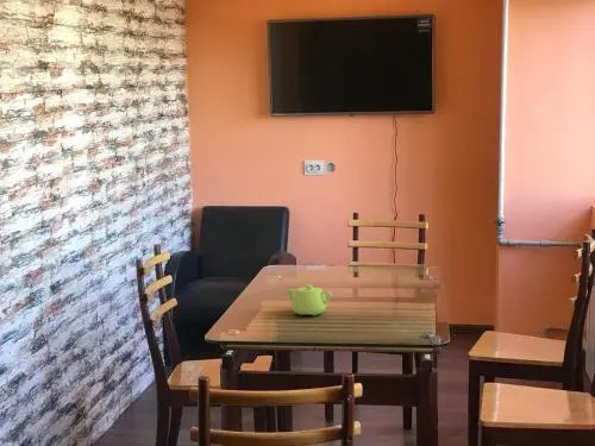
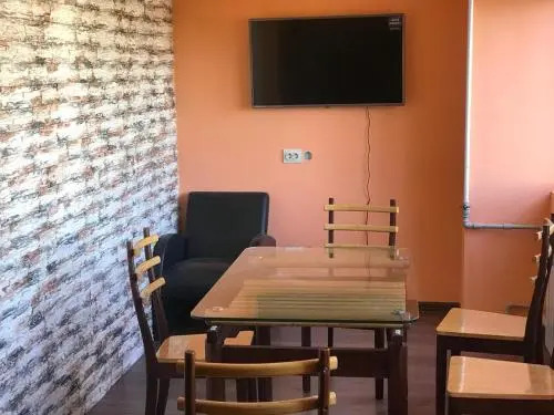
- teapot (311, 297)
